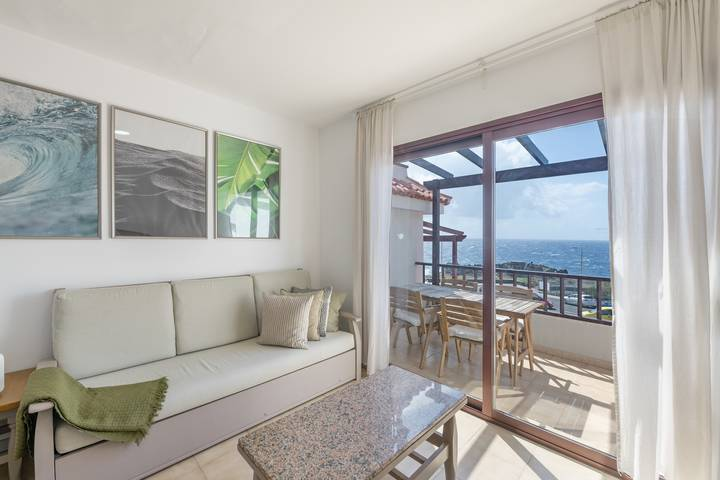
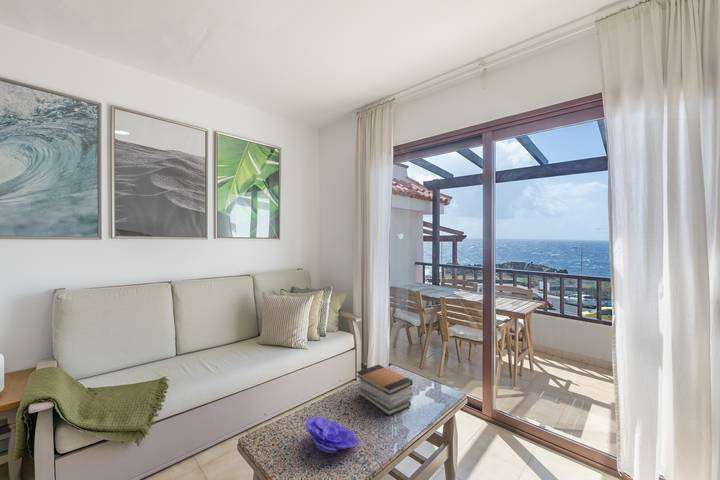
+ book stack (384, 388)
+ decorative bowl (332, 433)
